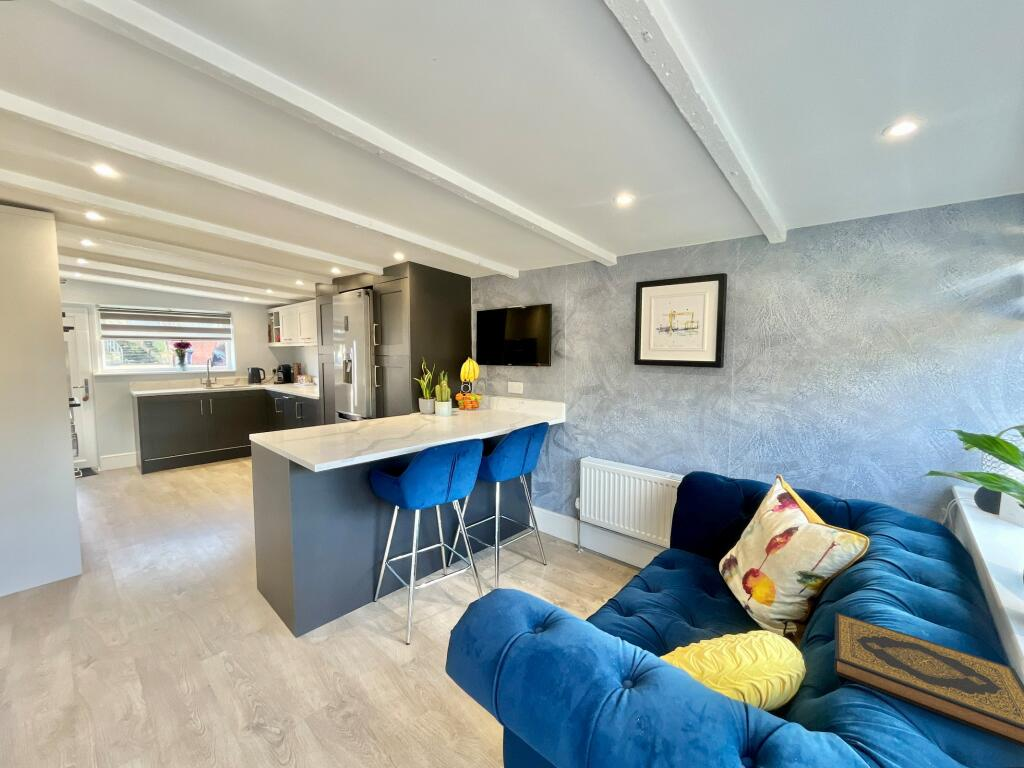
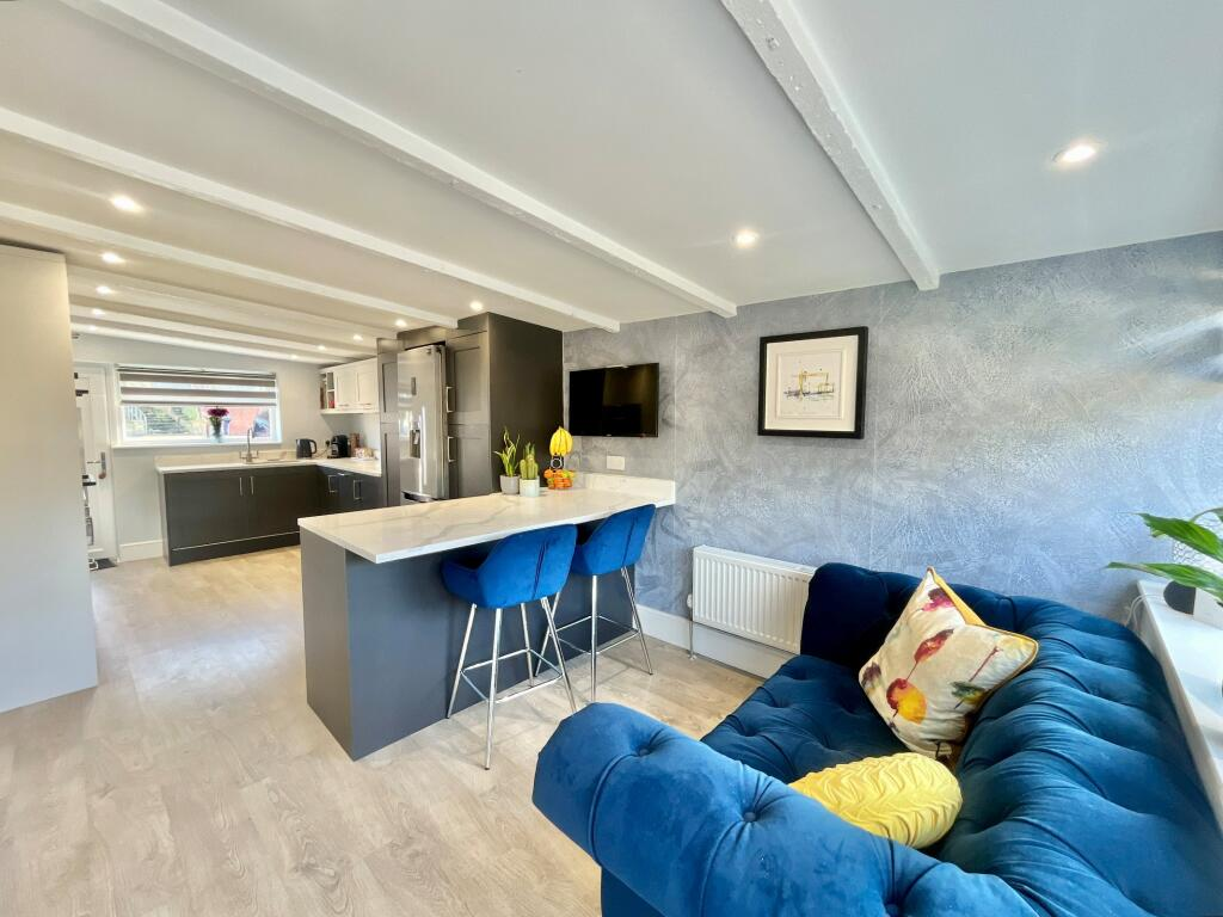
- hardback book (922, 670)
